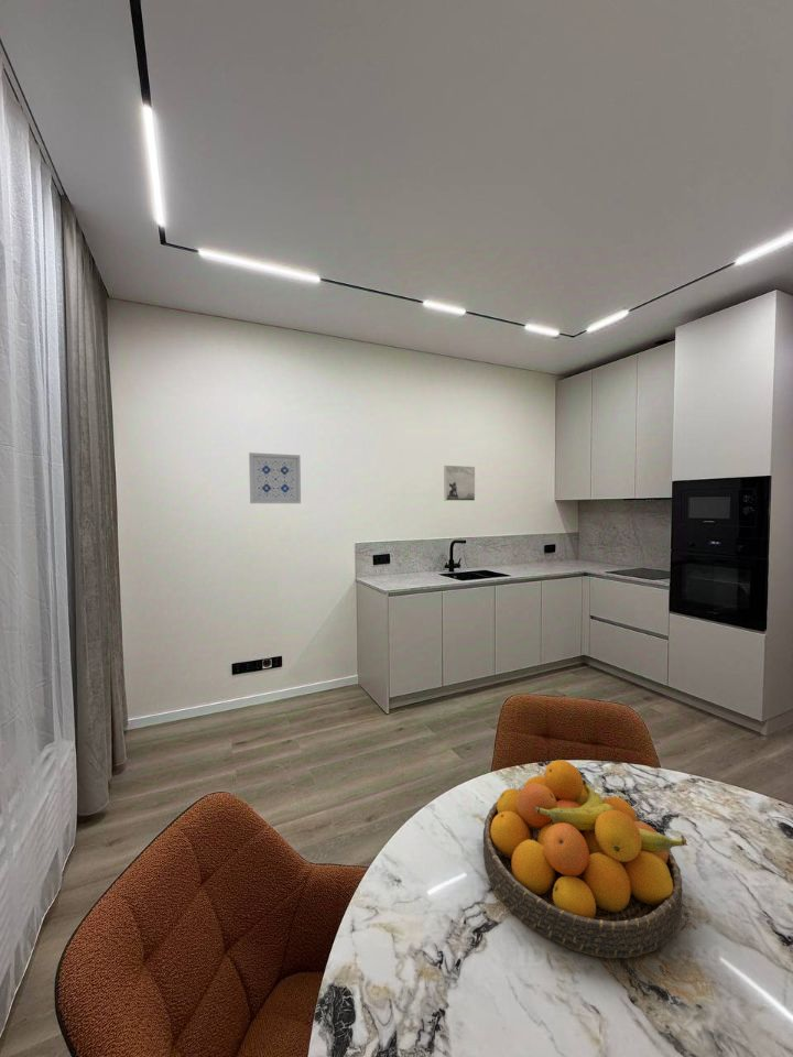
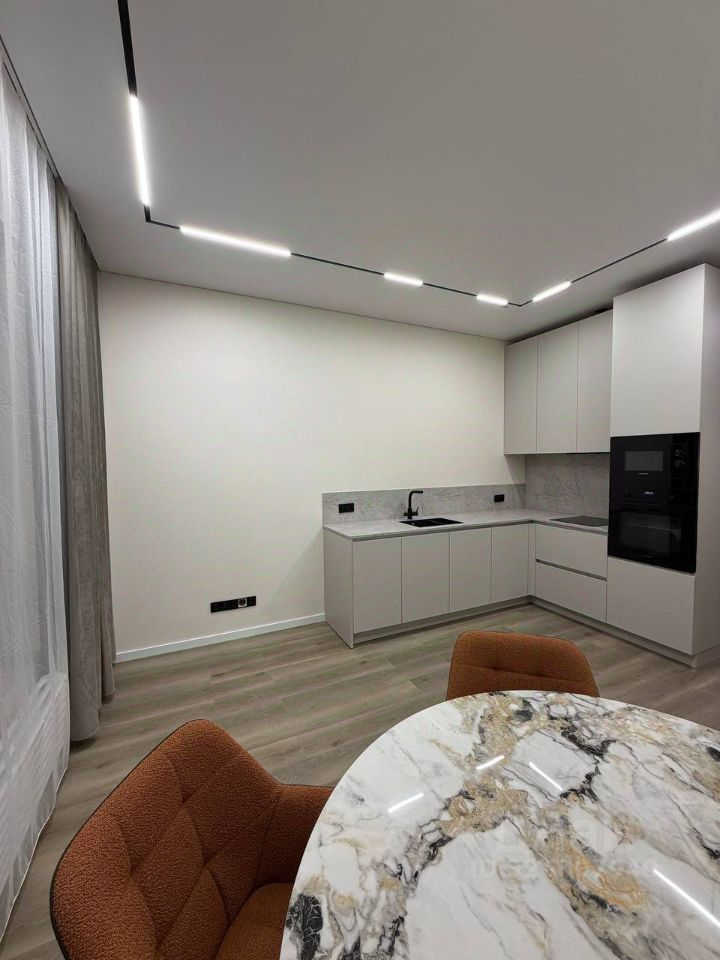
- fruit bowl (574, 829)
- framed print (459, 483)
- wall art (275, 478)
